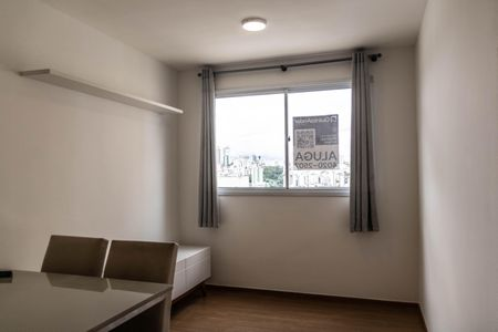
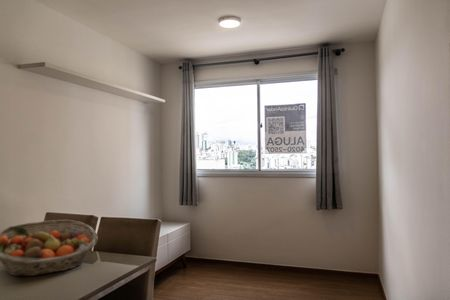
+ fruit basket (46, 245)
